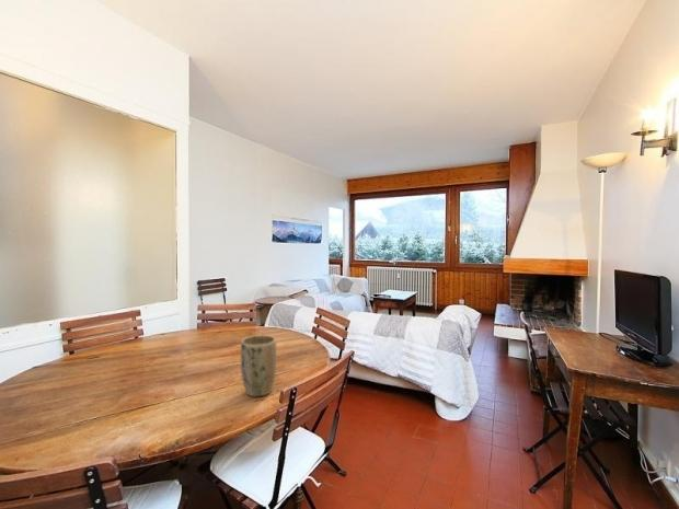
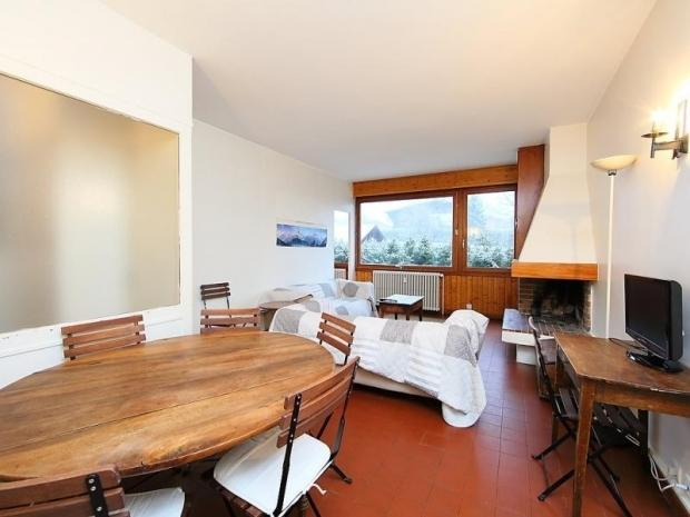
- plant pot (258, 365)
